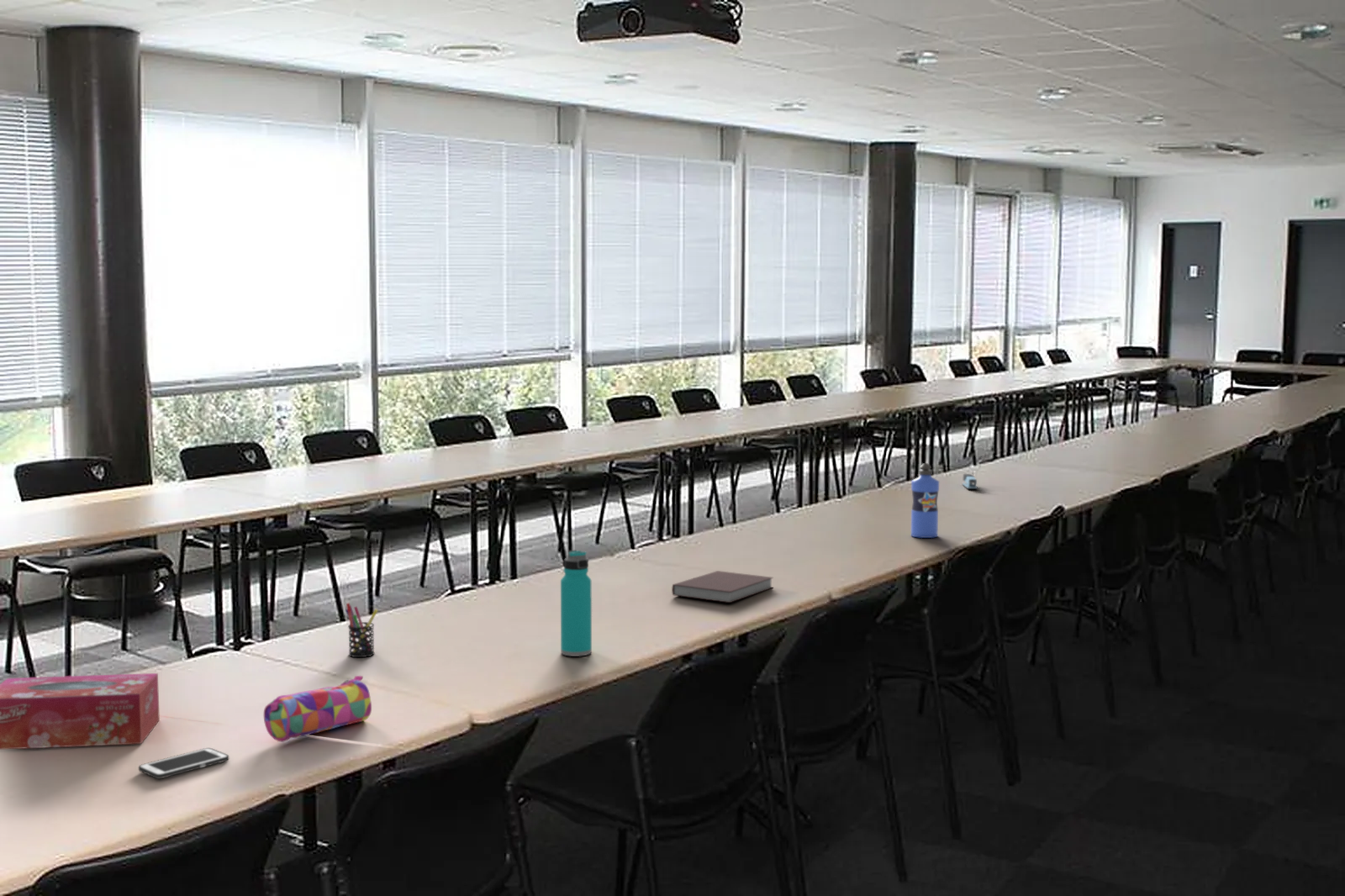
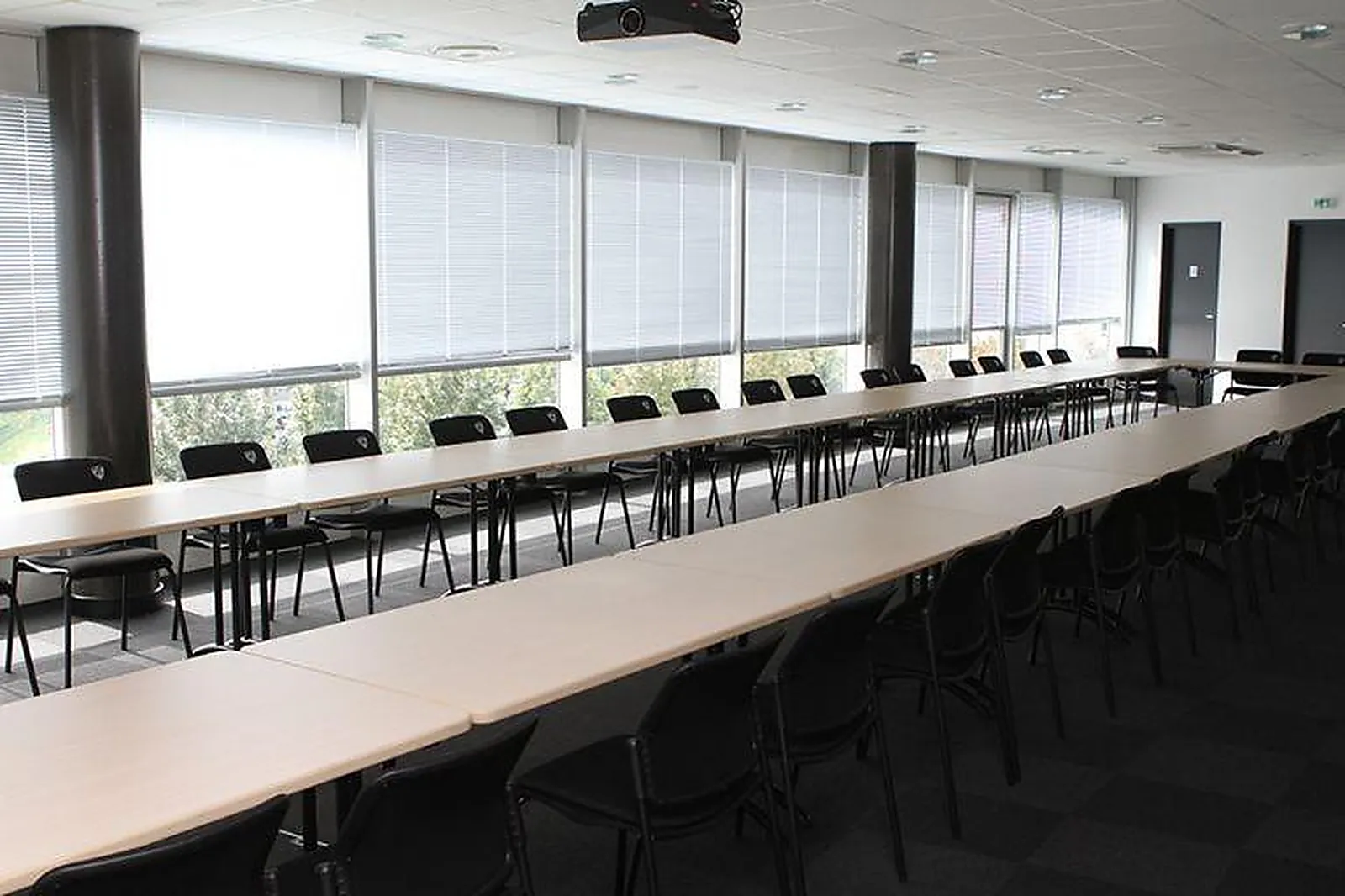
- stapler (969, 481)
- cell phone (184, 762)
- water bottle (576, 602)
- water bottle (925, 499)
- pencil case (319, 709)
- tissue box (73, 710)
- notebook (723, 586)
- pen holder (358, 629)
